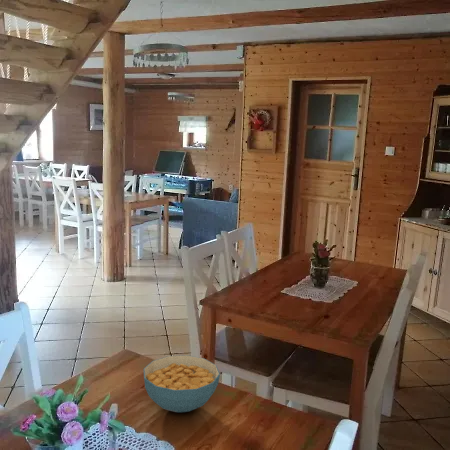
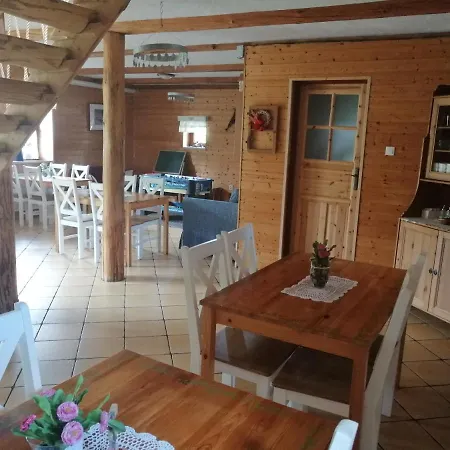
- cereal bowl (181, 389)
